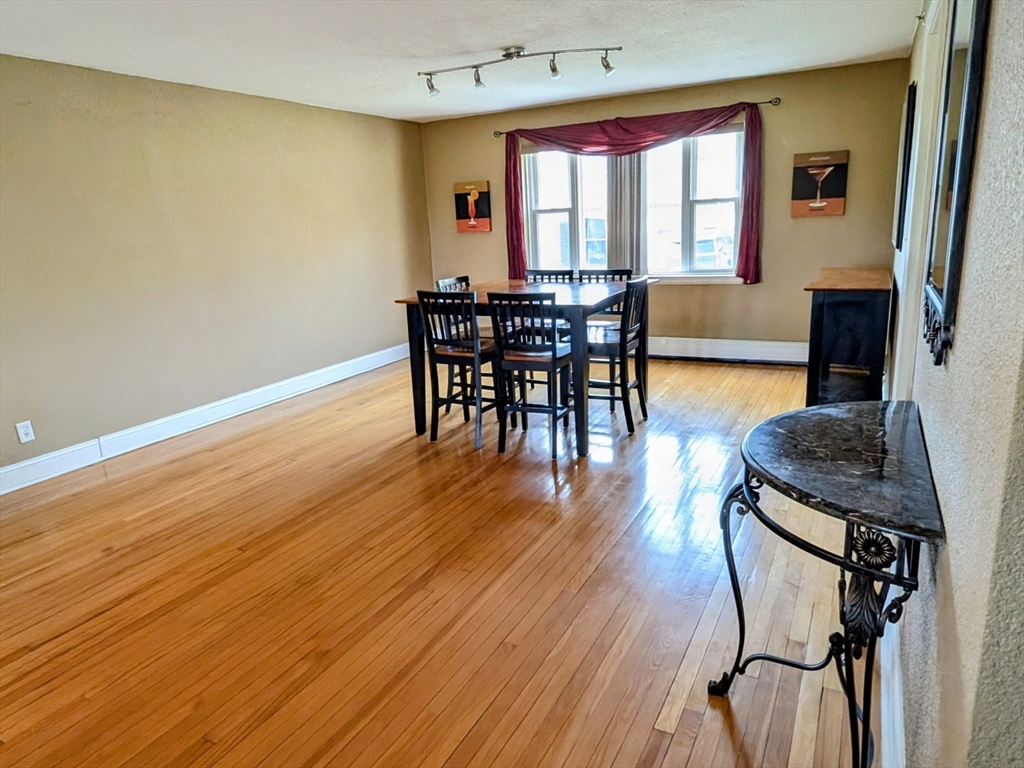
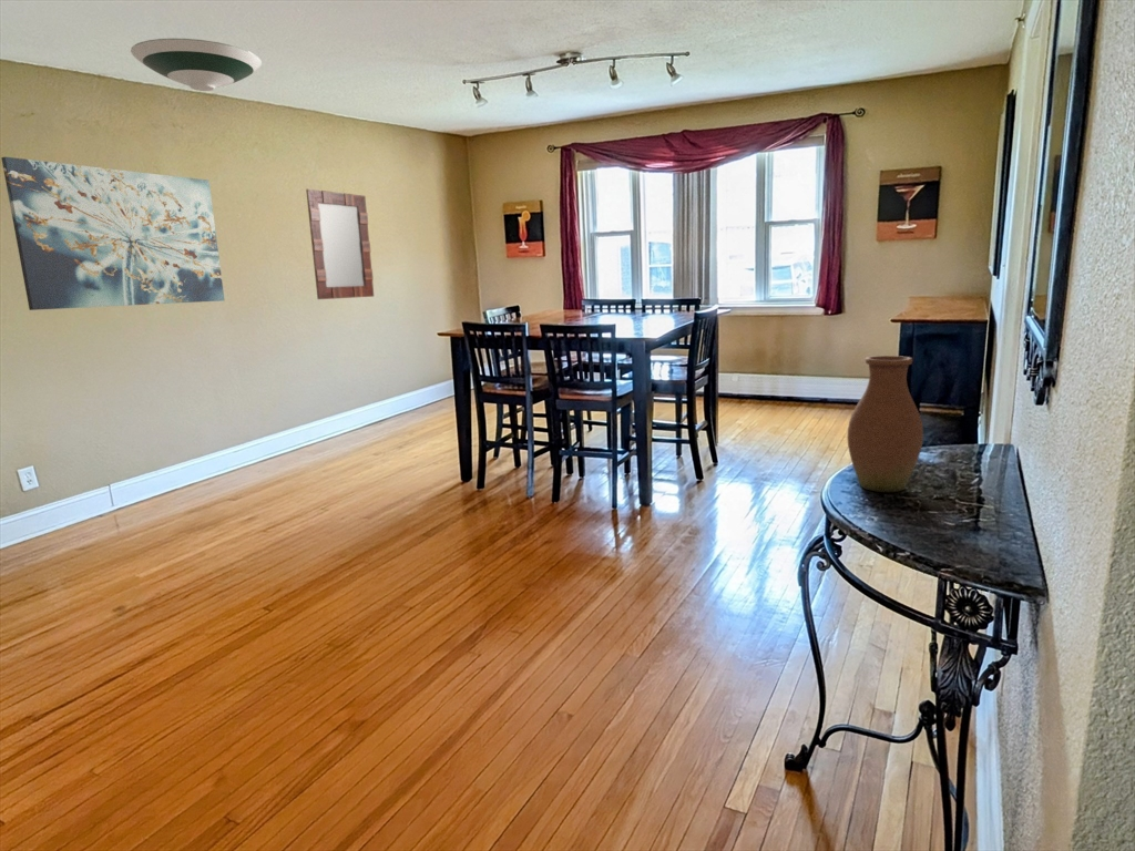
+ vase (885, 423)
+ wall art (127, 238)
+ home mirror (341, 246)
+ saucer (200, 73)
